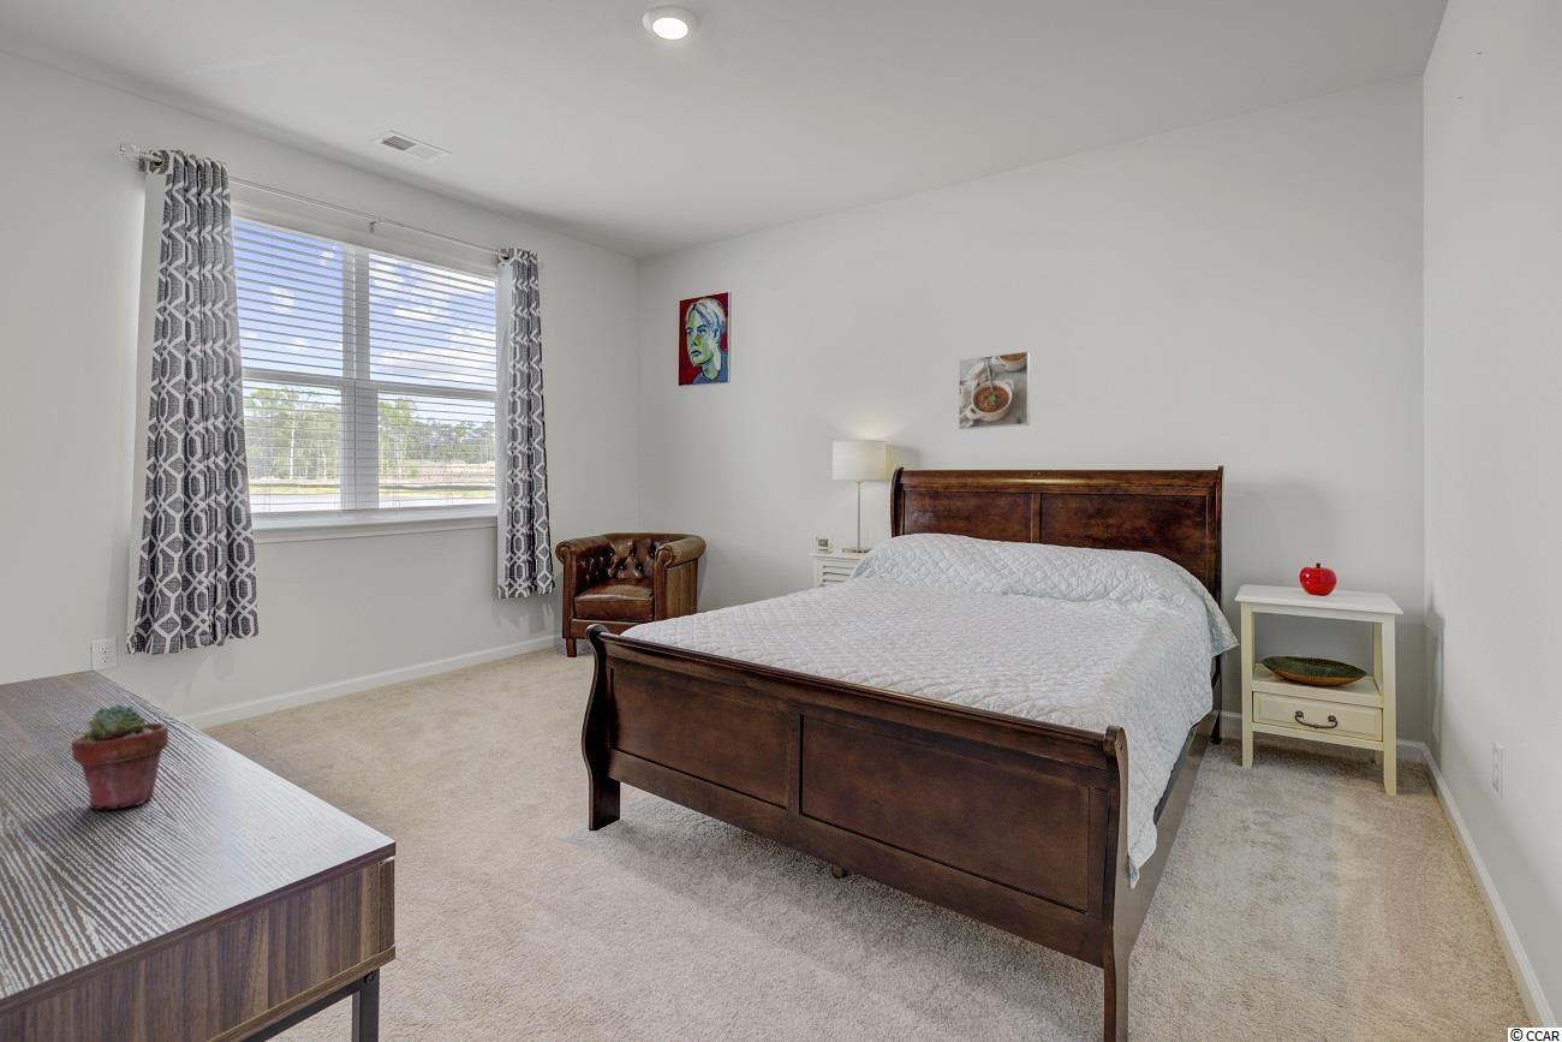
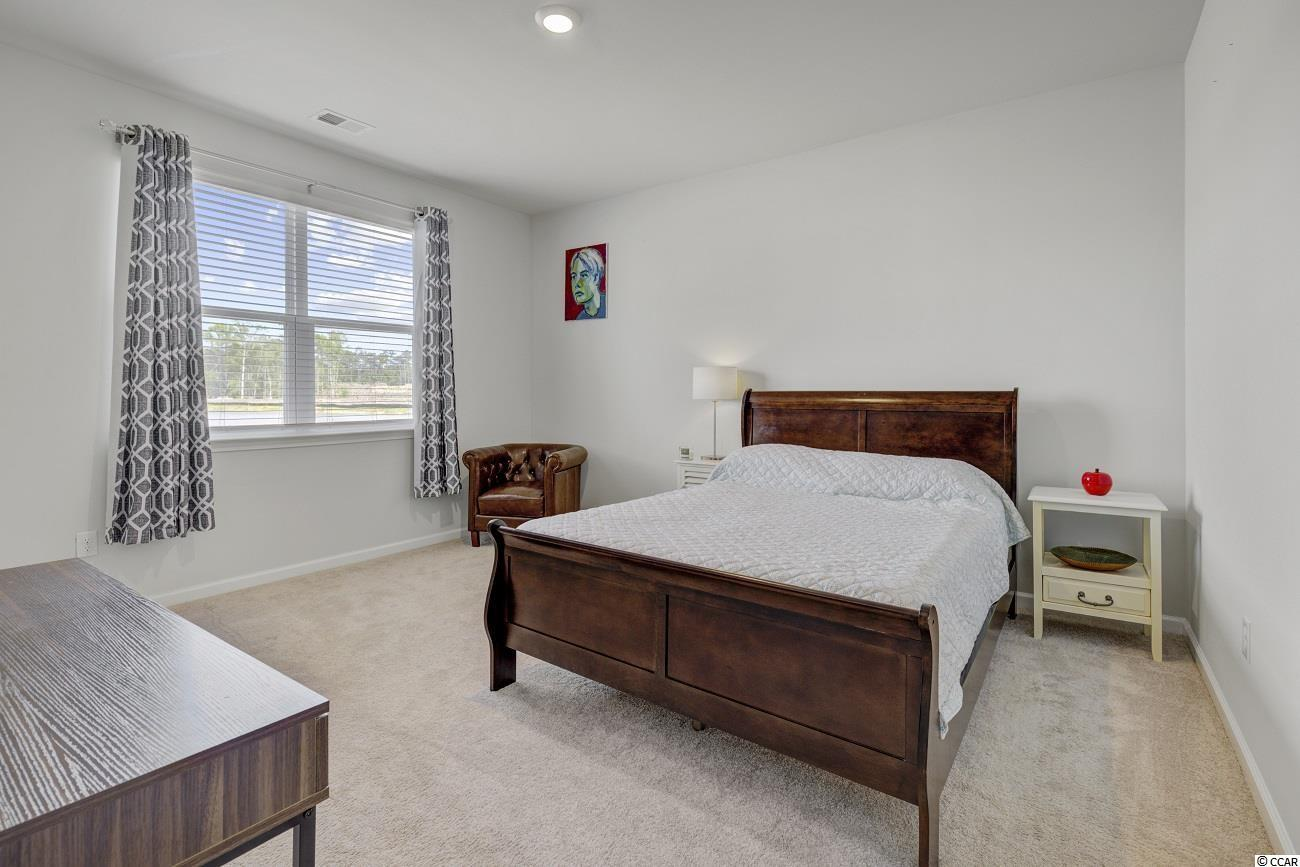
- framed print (992, 391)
- potted succulent (120, 752)
